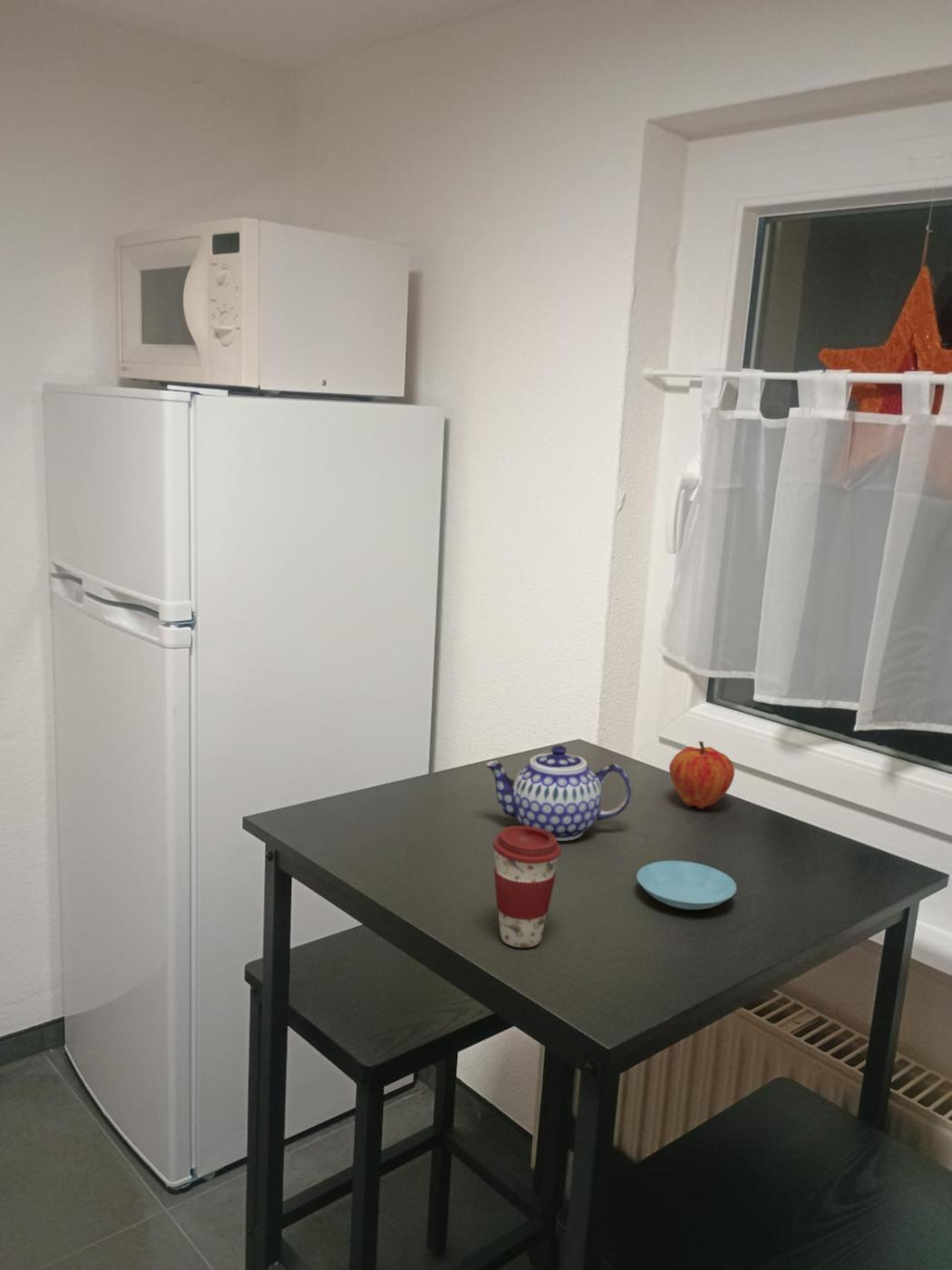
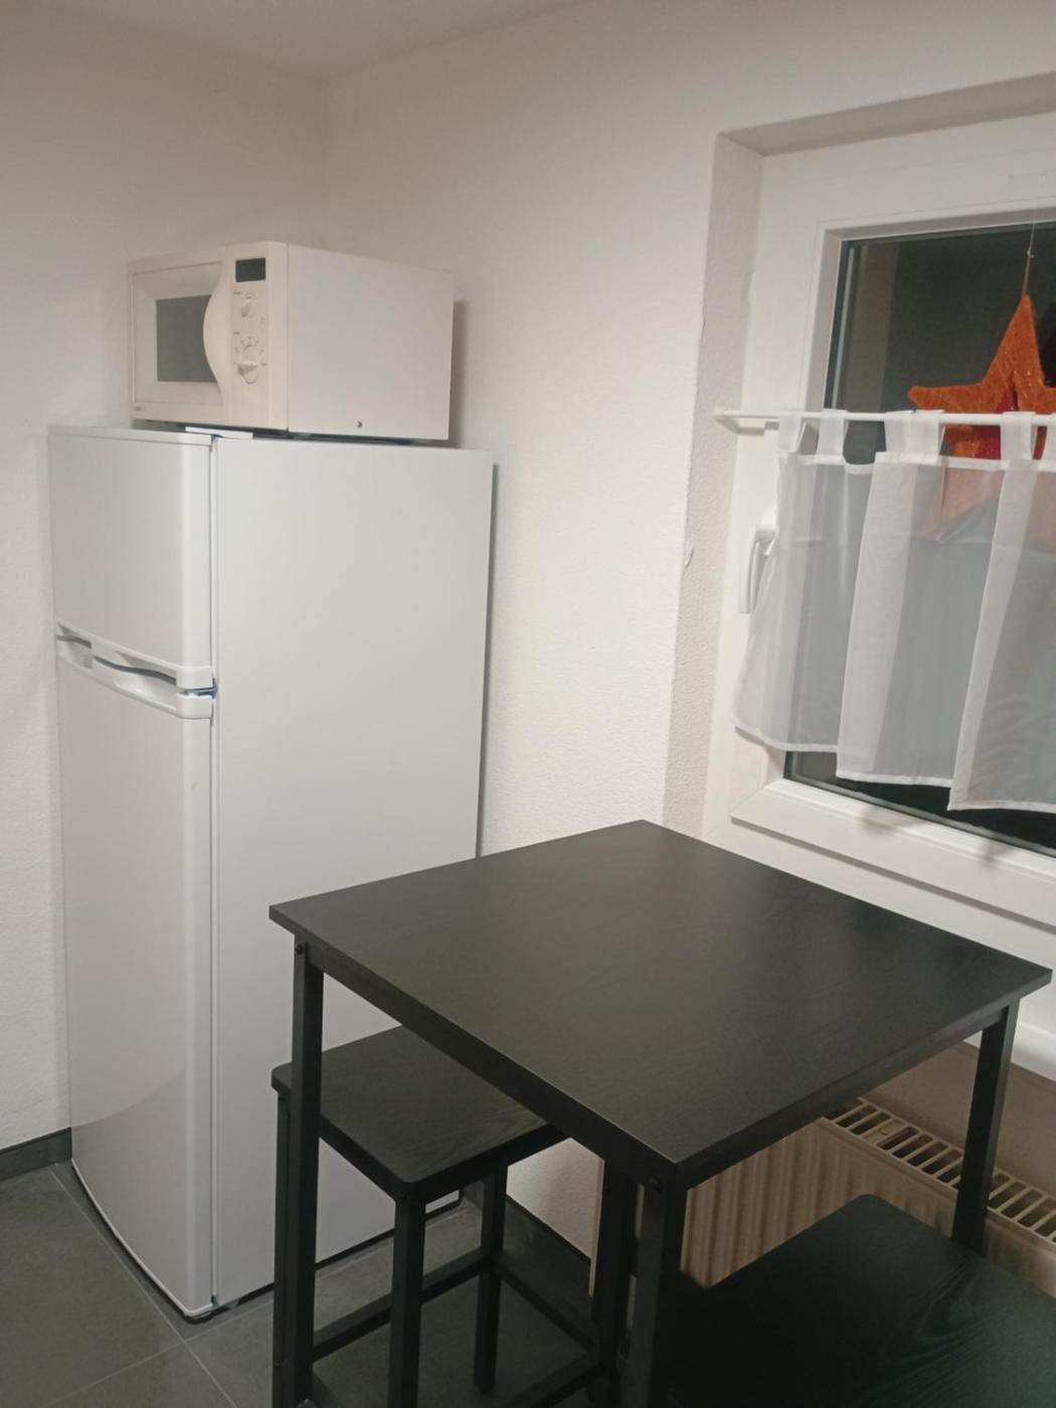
- teapot (558, 787)
- fruit (701, 773)
- saucer (685, 889)
- coffee cup (523, 887)
